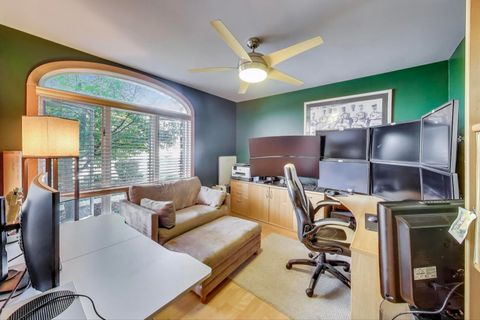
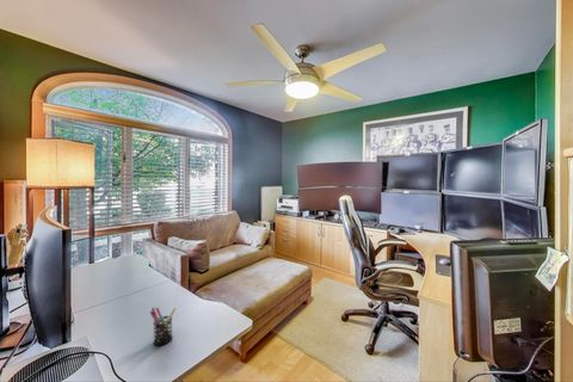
+ pen holder (161, 324)
